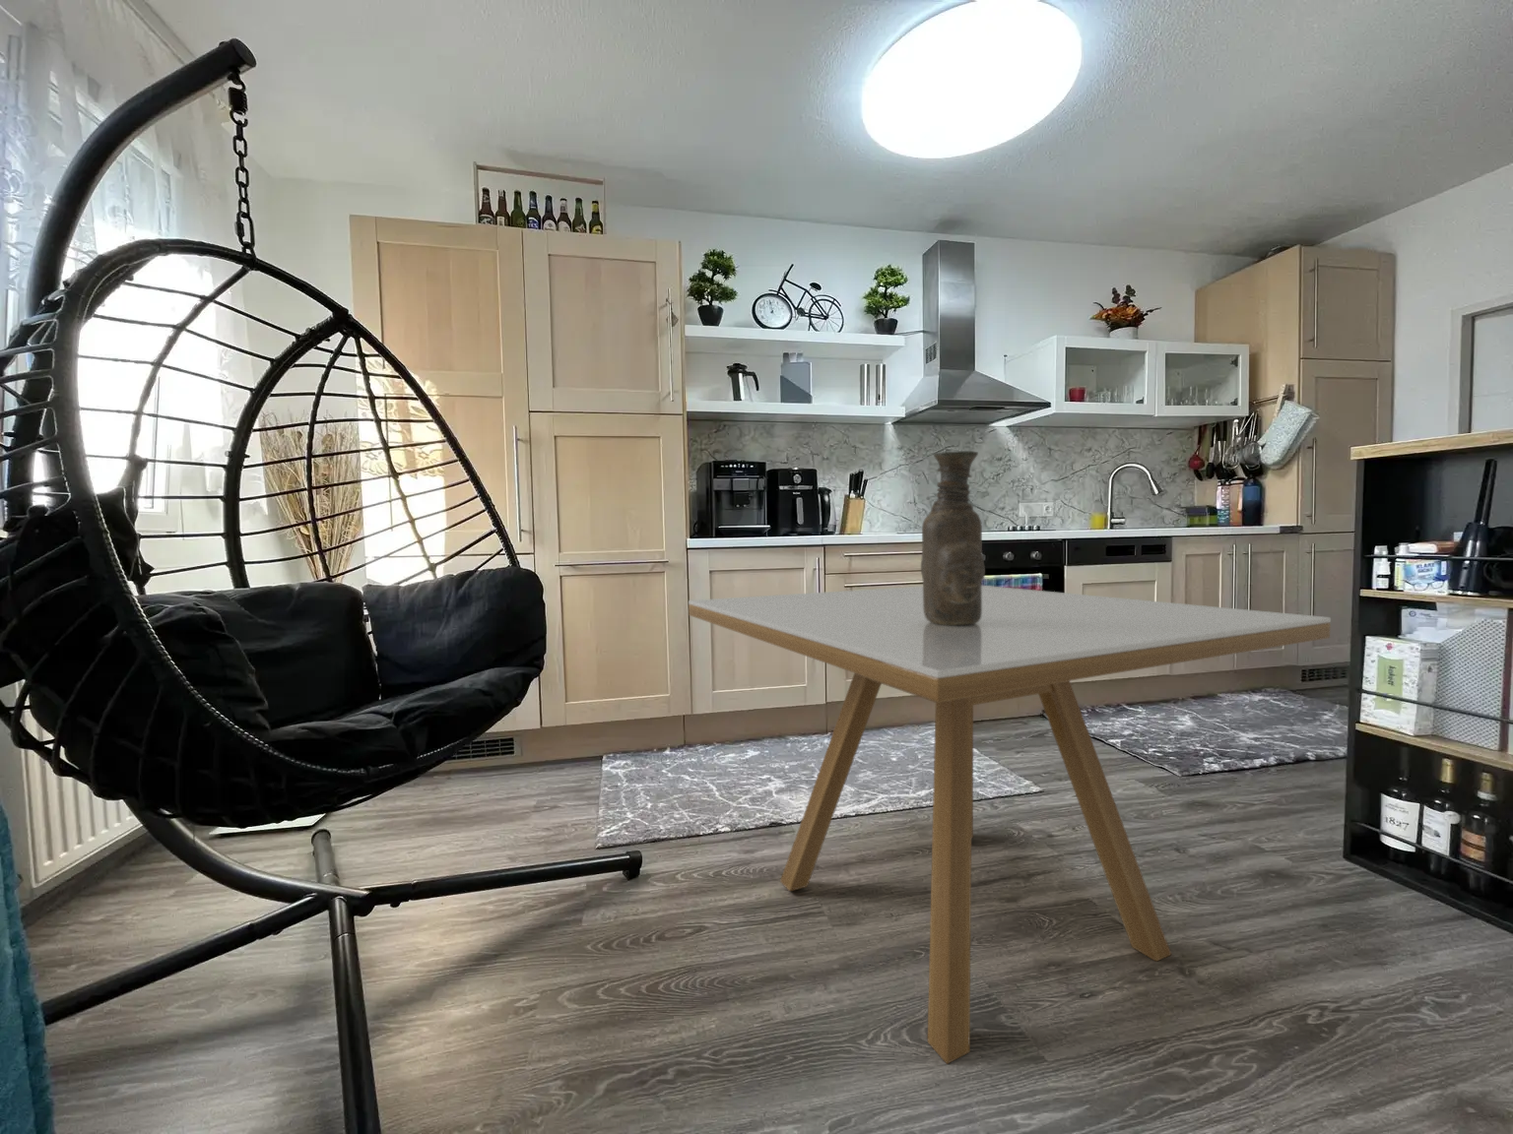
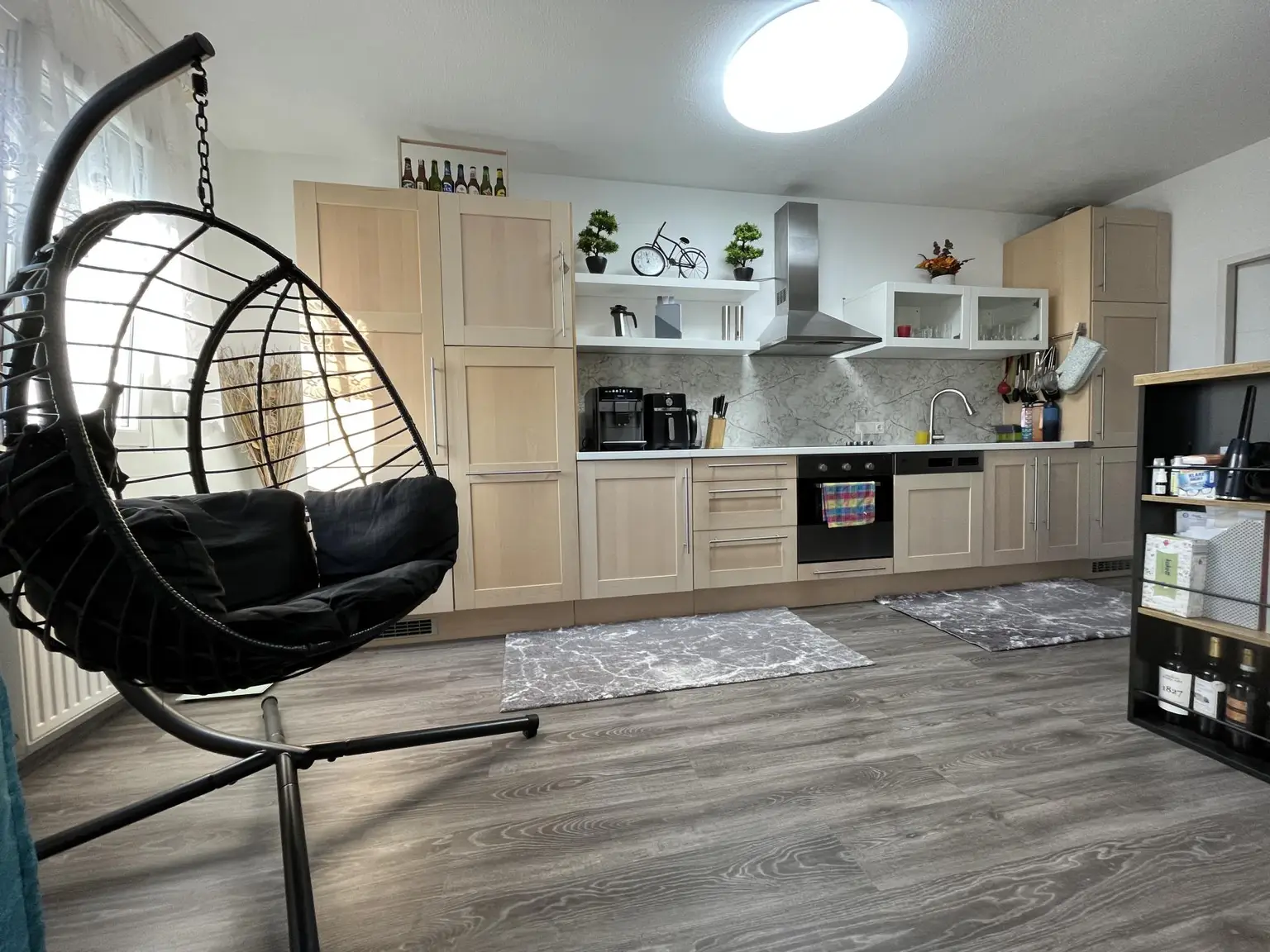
- vase (953, 537)
- dining table (957, 764)
